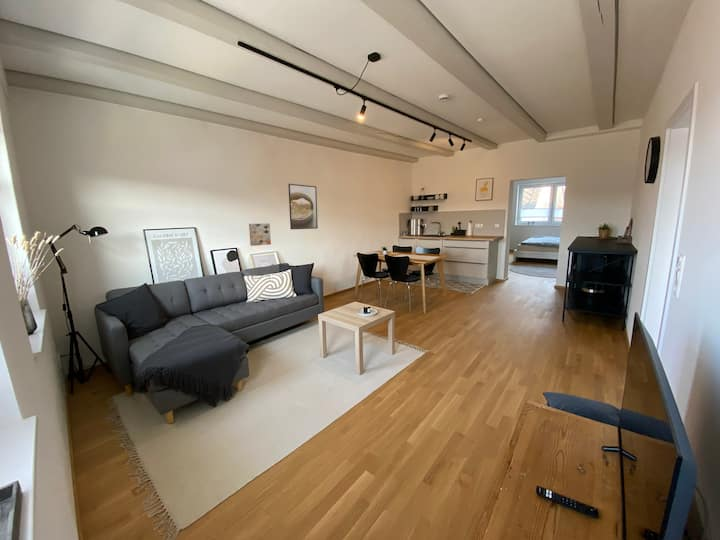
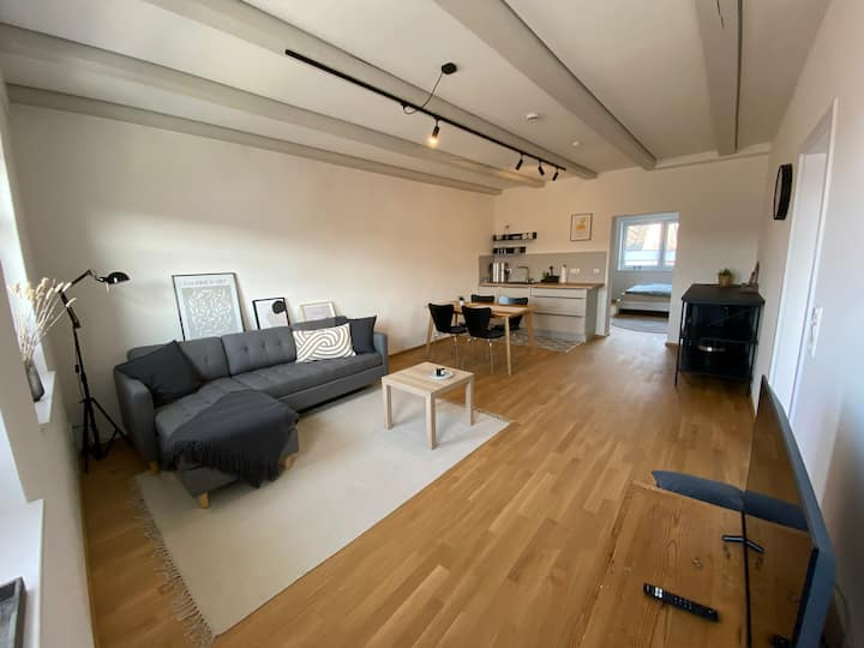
- wall art (260, 234)
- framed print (303, 207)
